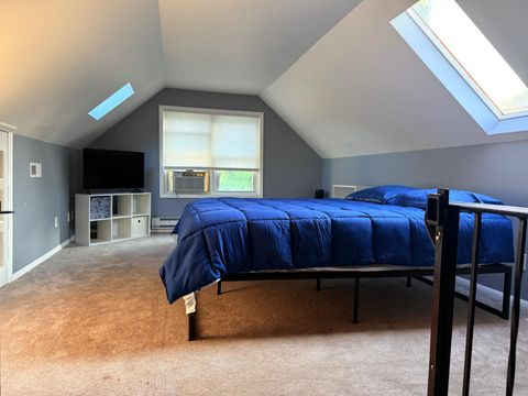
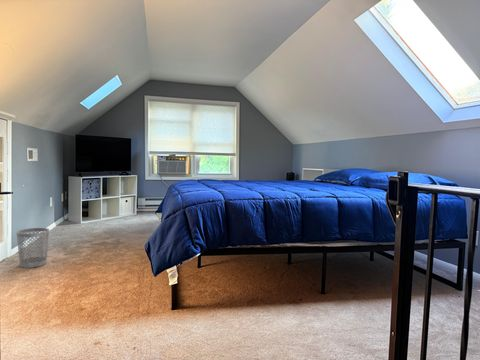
+ wastebasket (33, 247)
